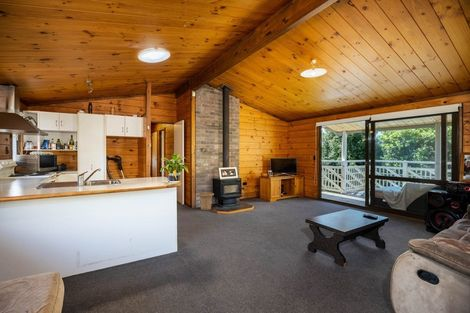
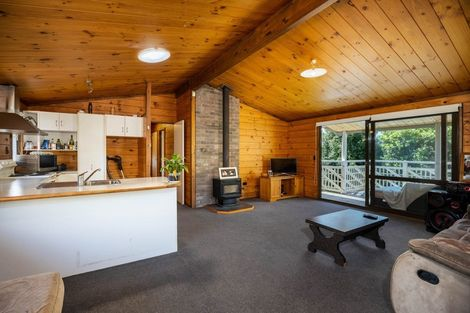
- basket (205, 201)
